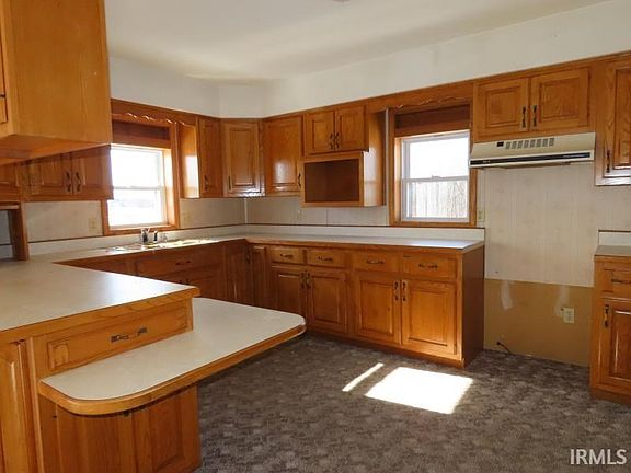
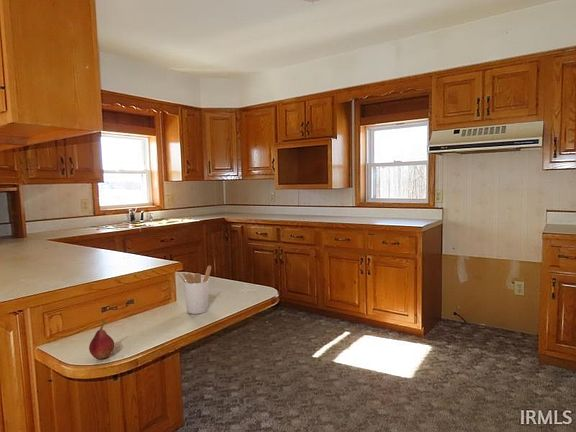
+ utensil holder (195, 289)
+ fruit (101, 338)
